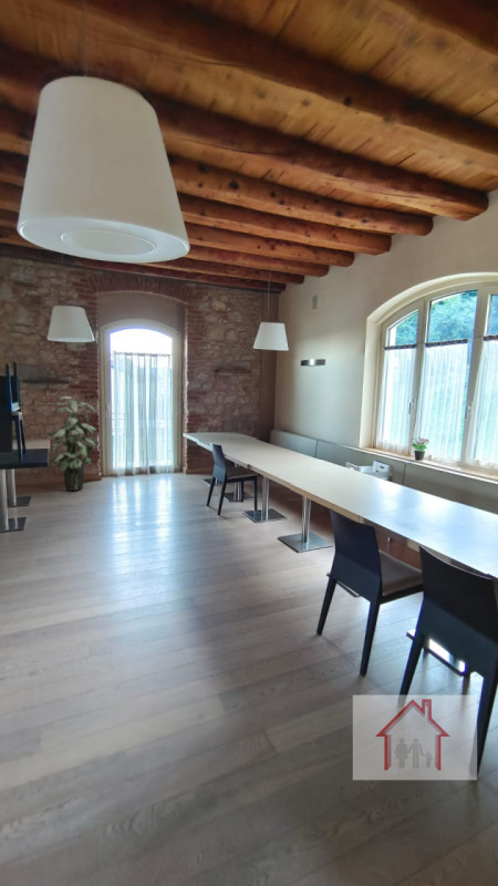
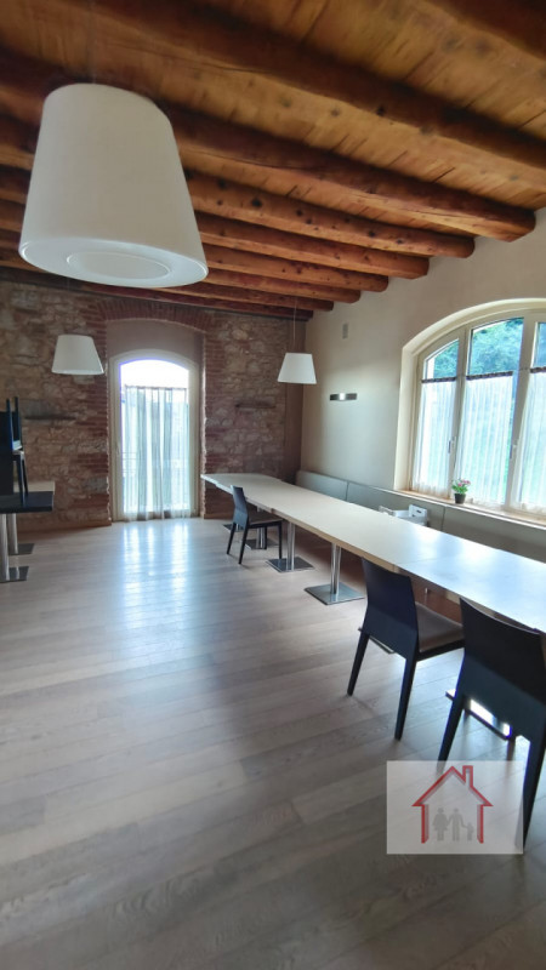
- indoor plant (71, 443)
